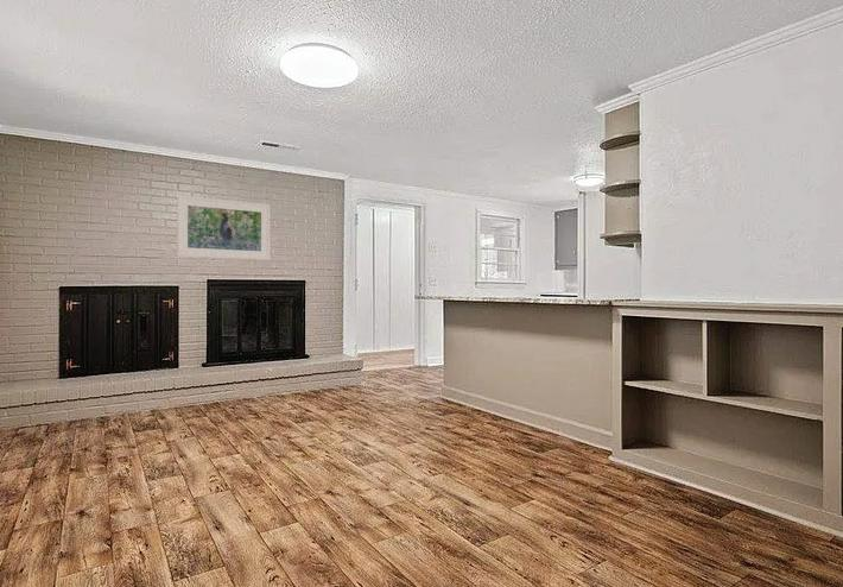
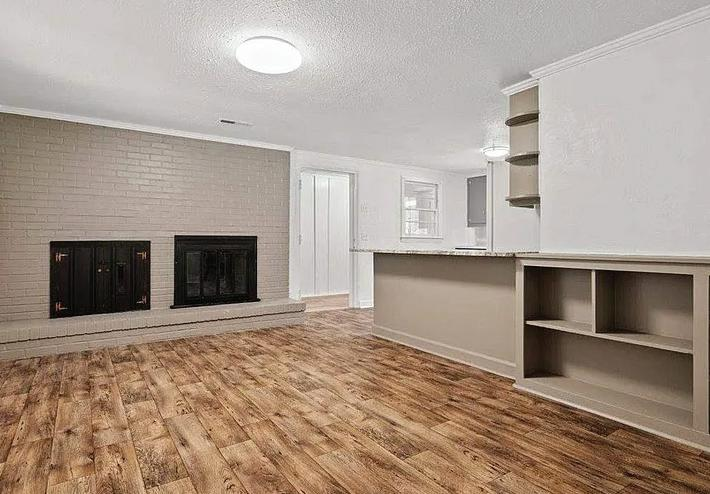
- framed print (226, 228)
